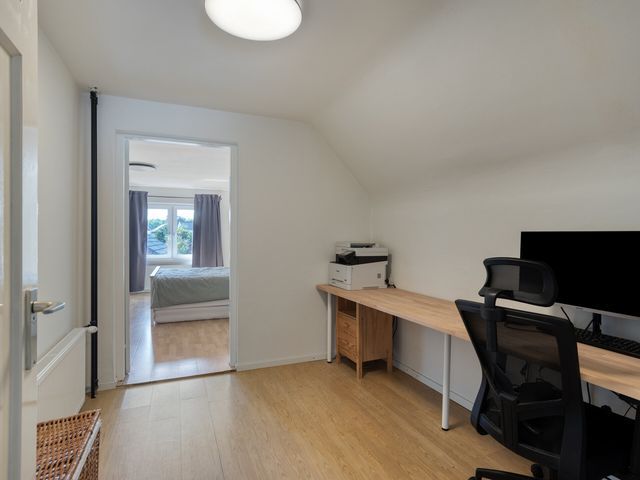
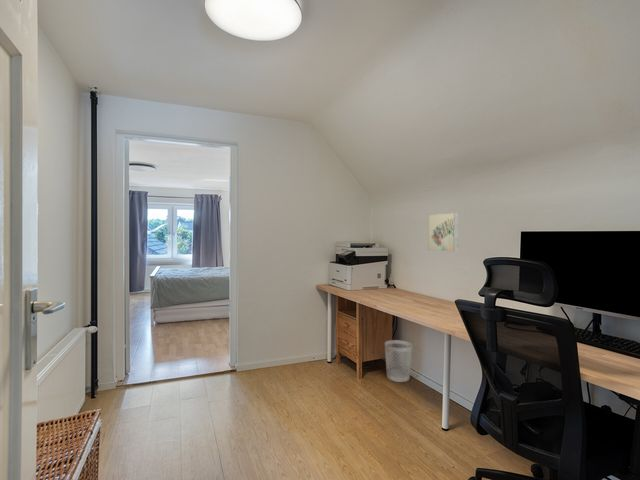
+ wall art (442, 232)
+ wastebasket (398, 360)
